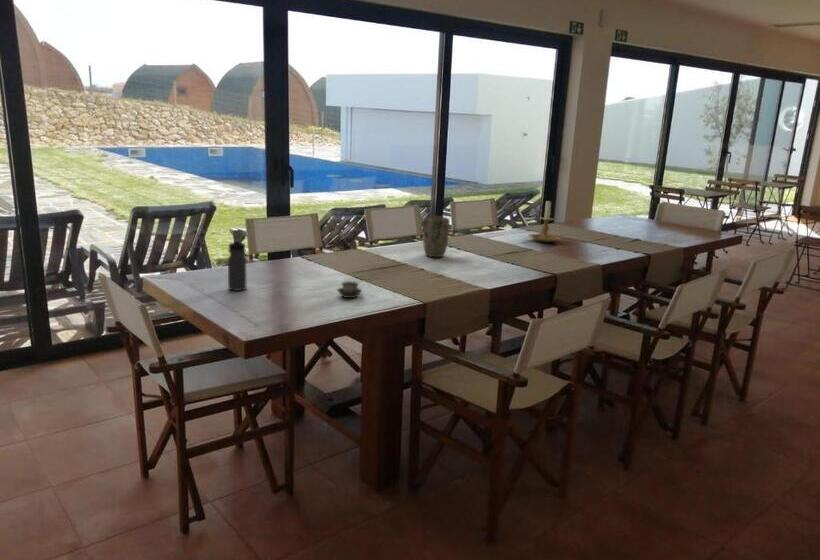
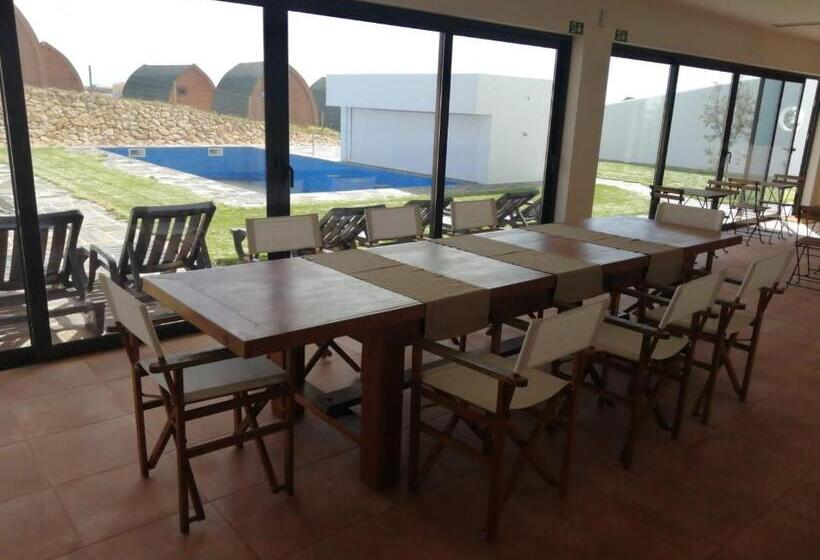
- candle holder (546, 220)
- cup (349, 289)
- water bottle (237, 264)
- plant pot (435, 236)
